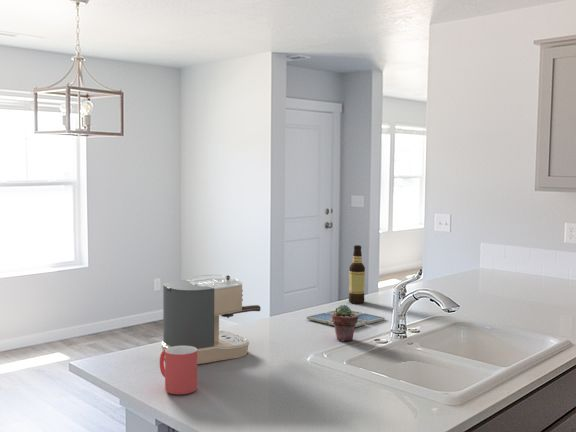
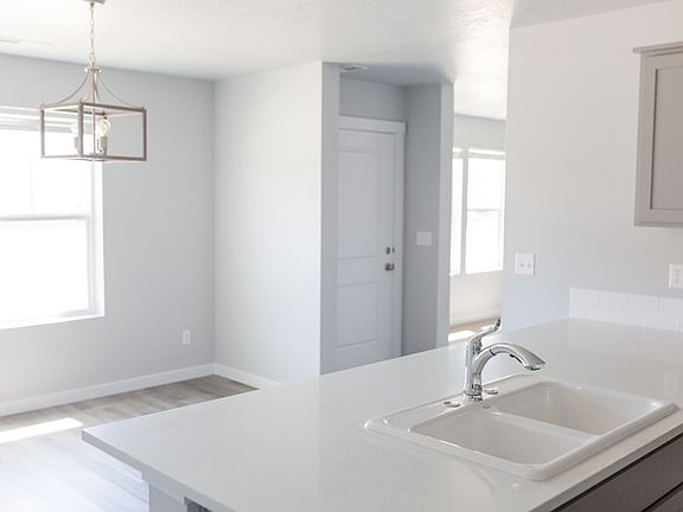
- mug (176, 368)
- potted succulent (344, 321)
- drink coaster (352, 313)
- coffee maker (214, 314)
- bottle (357, 273)
